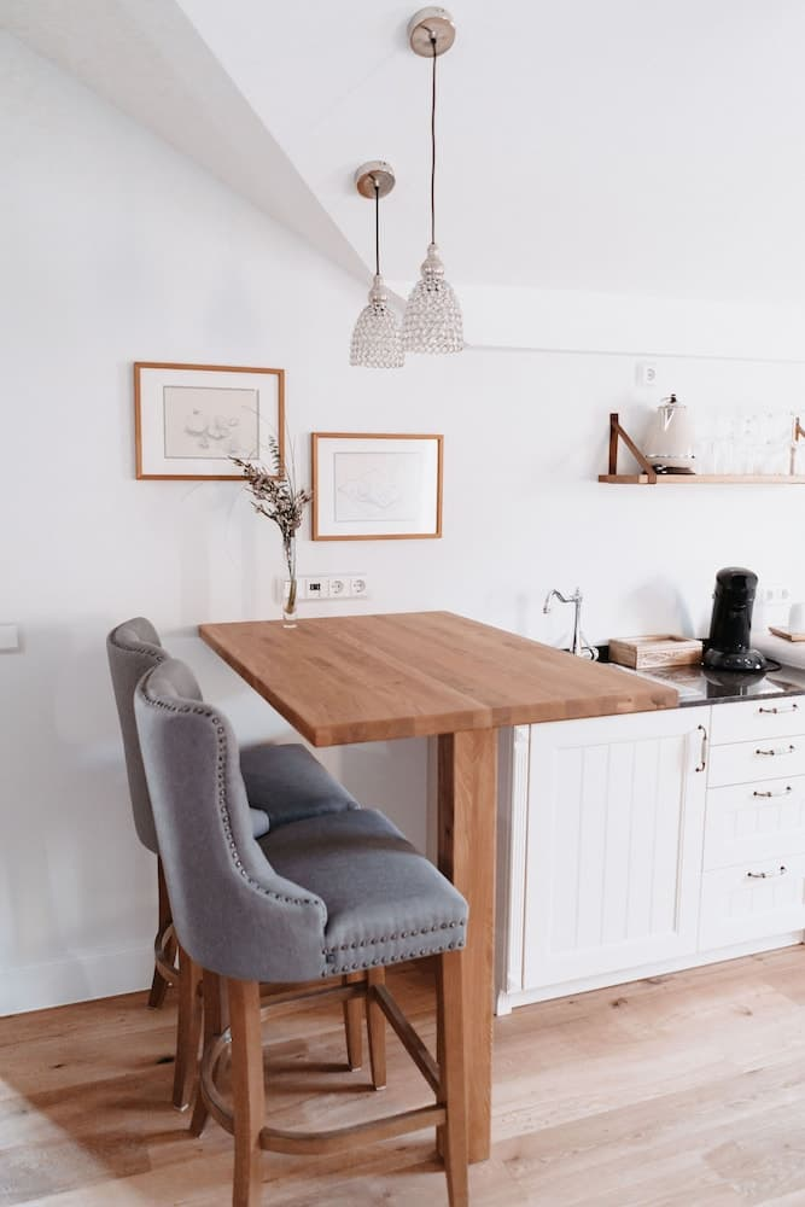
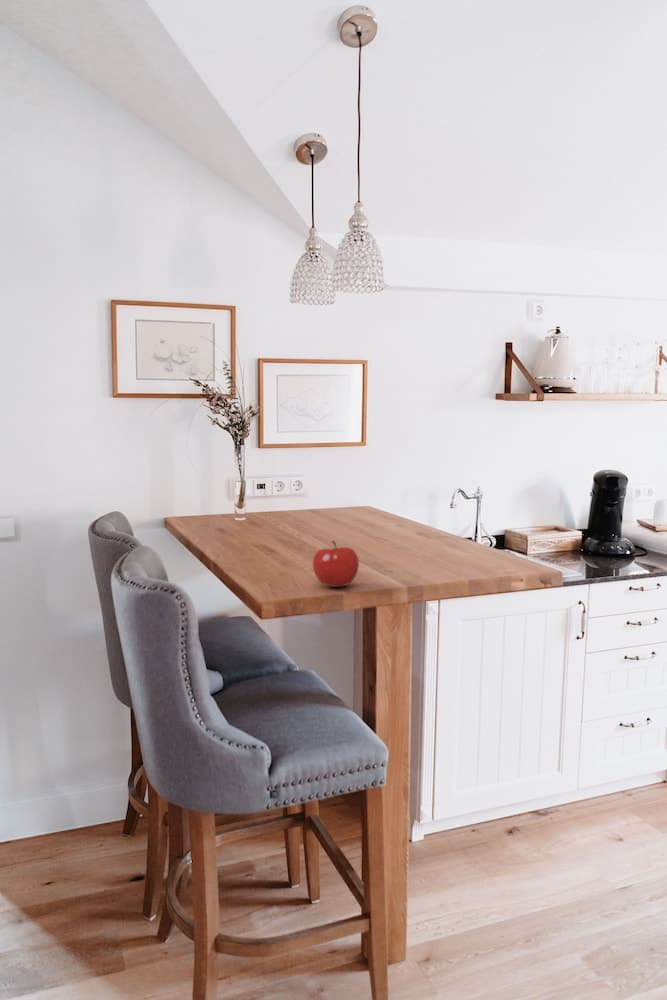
+ fruit (335, 563)
